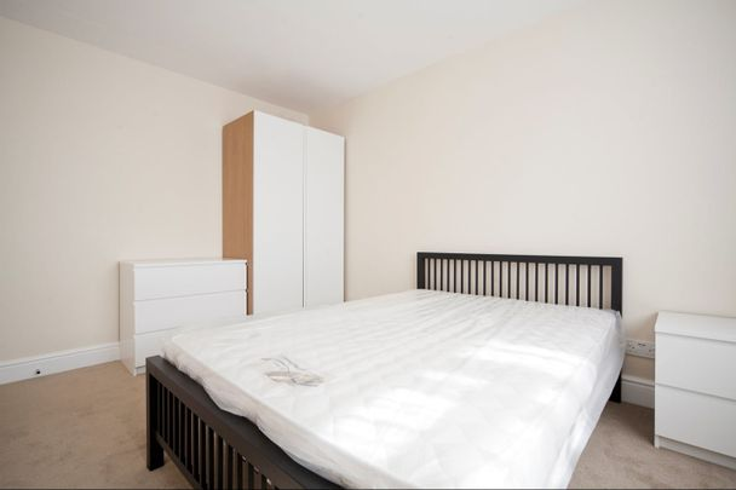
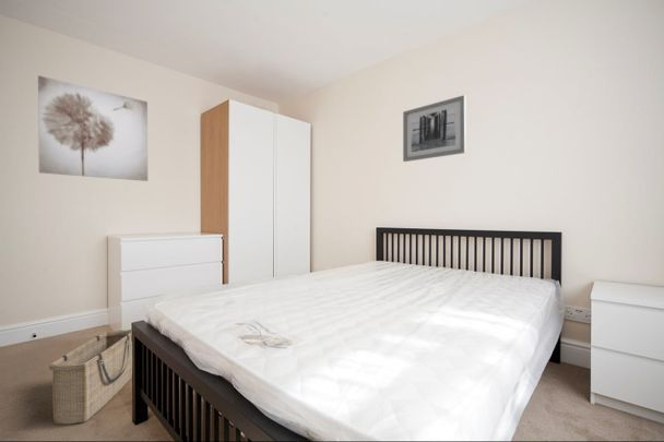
+ wall art (431, 130)
+ basket (97, 371)
+ wall art (98, 133)
